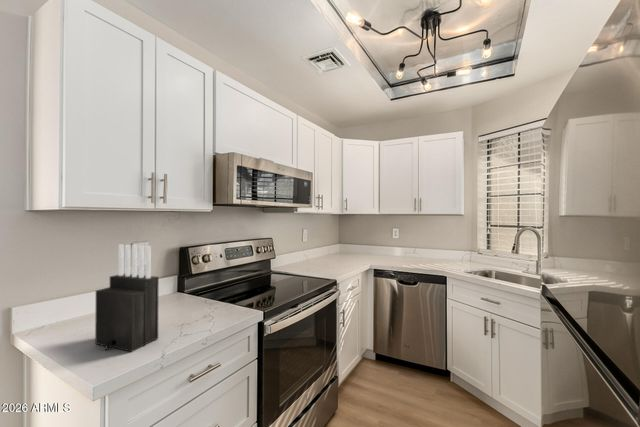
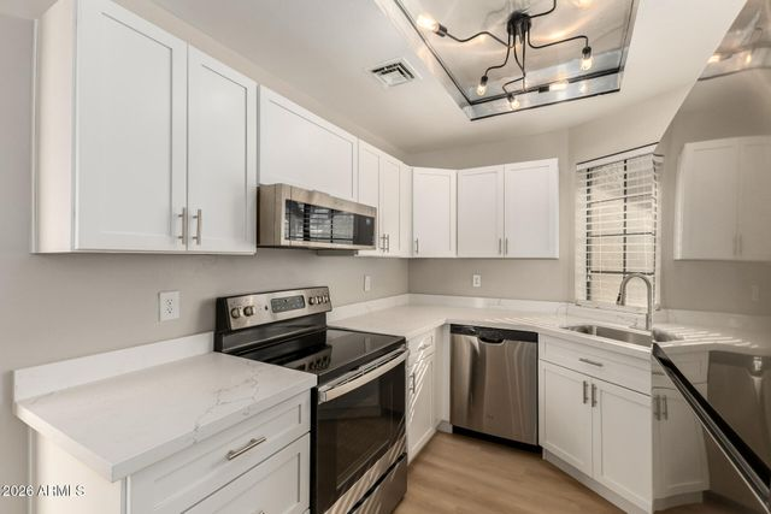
- knife block (124, 294)
